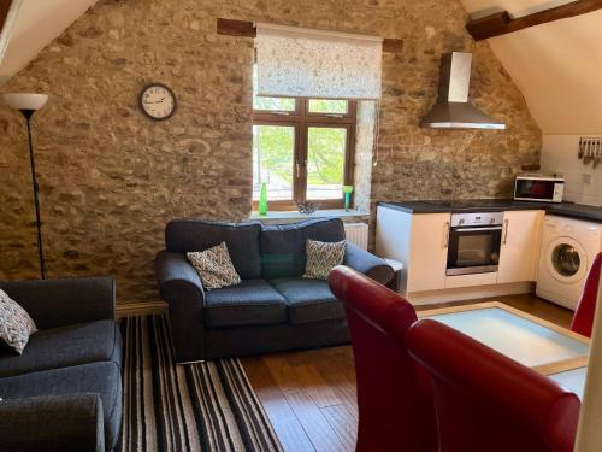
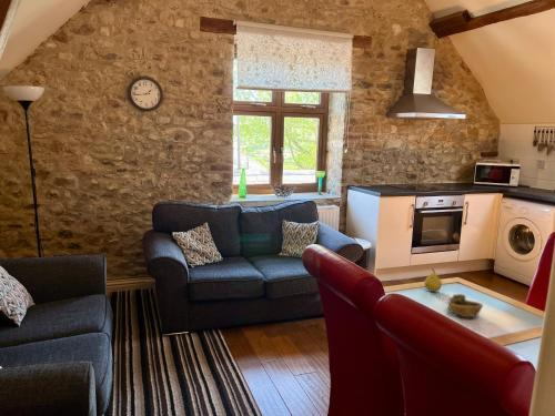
+ fruit (433, 280)
+ decorative bowl (461, 303)
